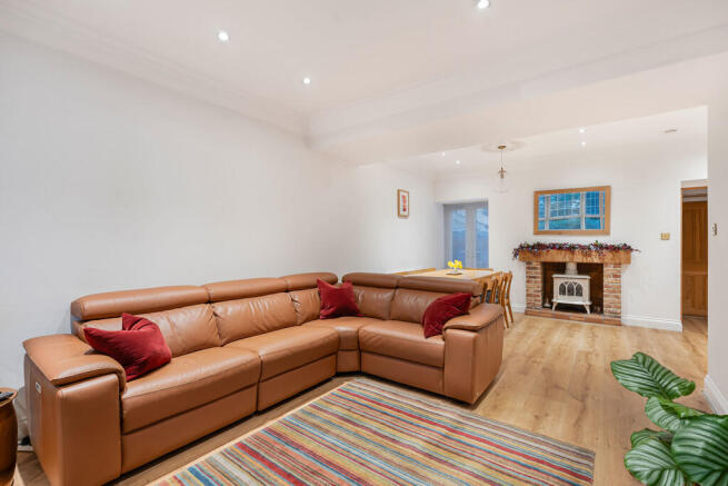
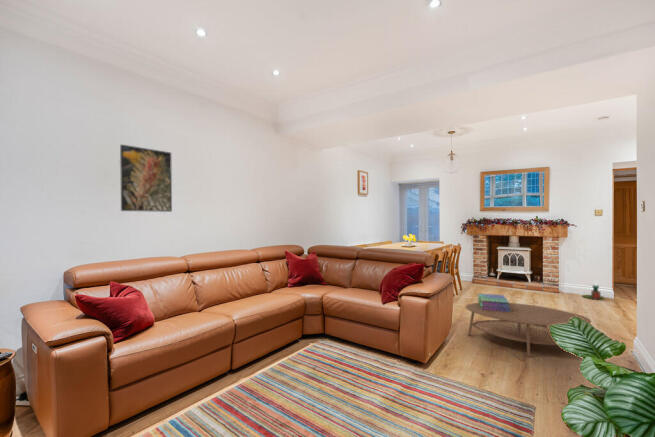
+ coffee table (523, 328)
+ stack of books (493, 301)
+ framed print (147, 180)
+ plant pot (595, 289)
